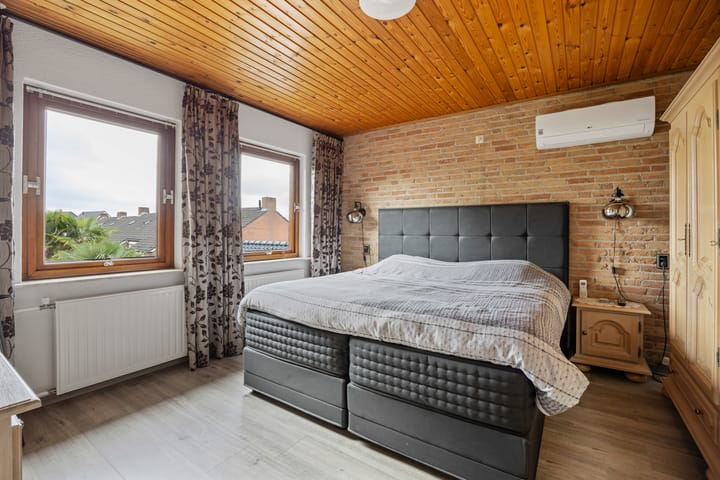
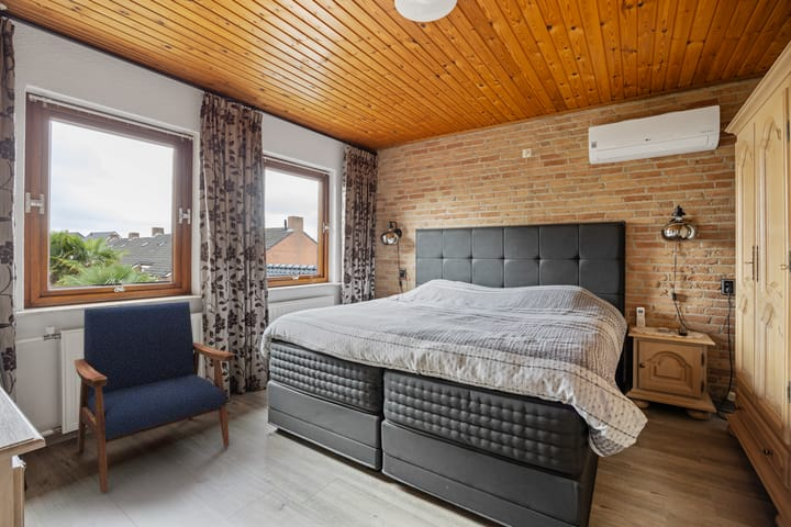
+ armchair (154, 378)
